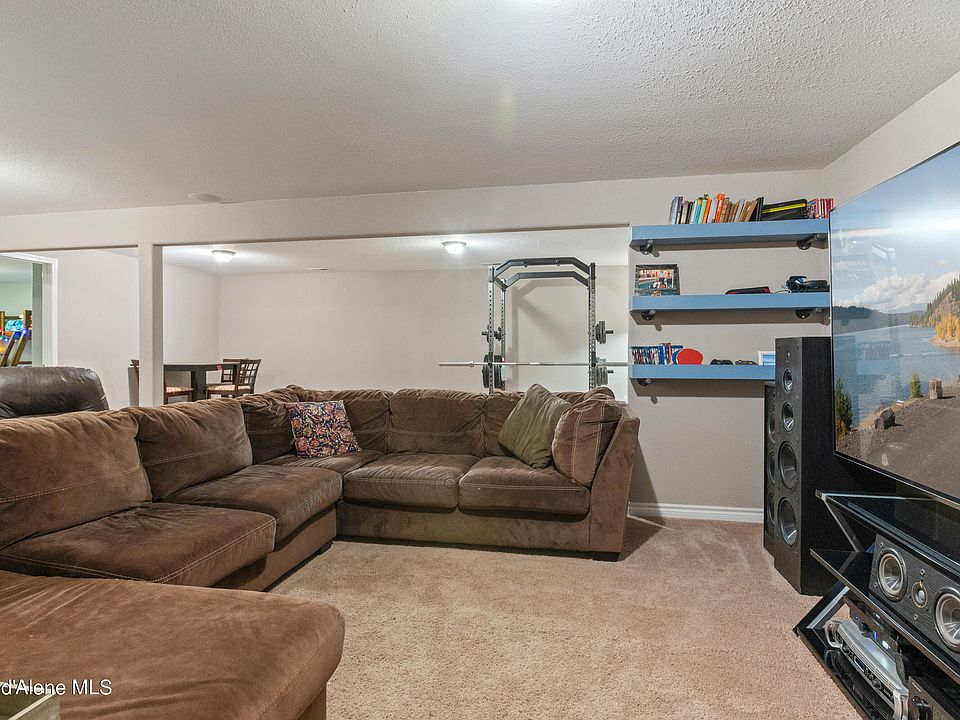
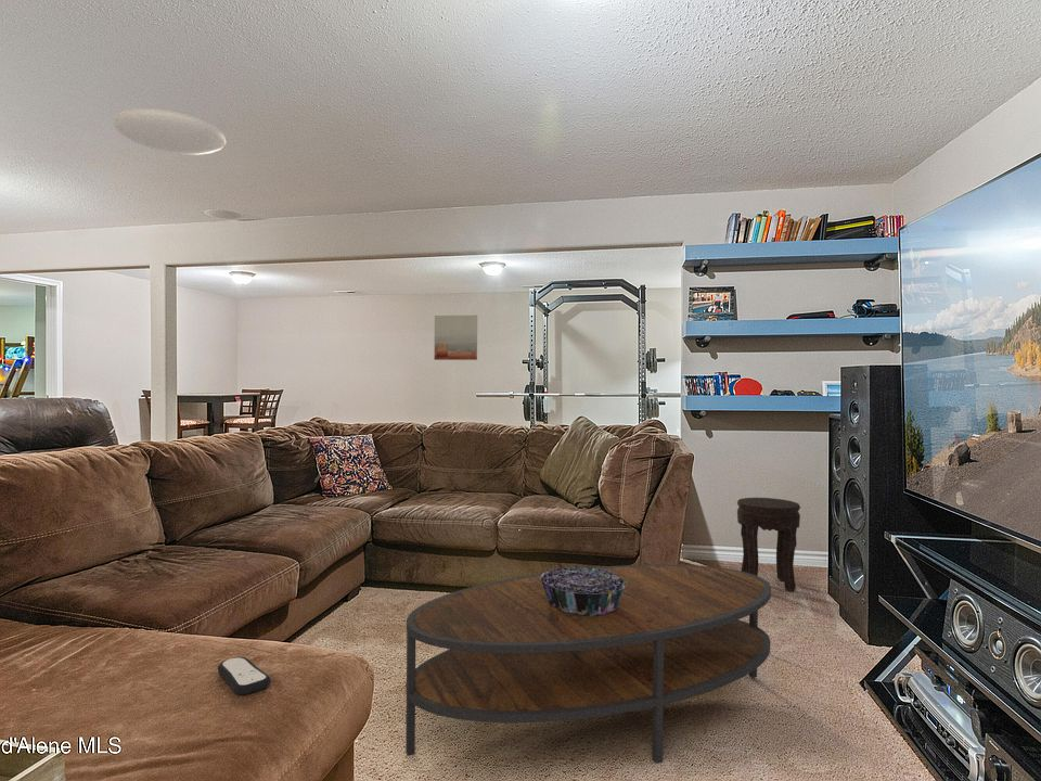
+ side table (776, 543)
+ decorative bowl (583, 590)
+ wall art (455, 337)
+ remote control (242, 674)
+ ceiling light (171, 132)
+ coffee table (603, 653)
